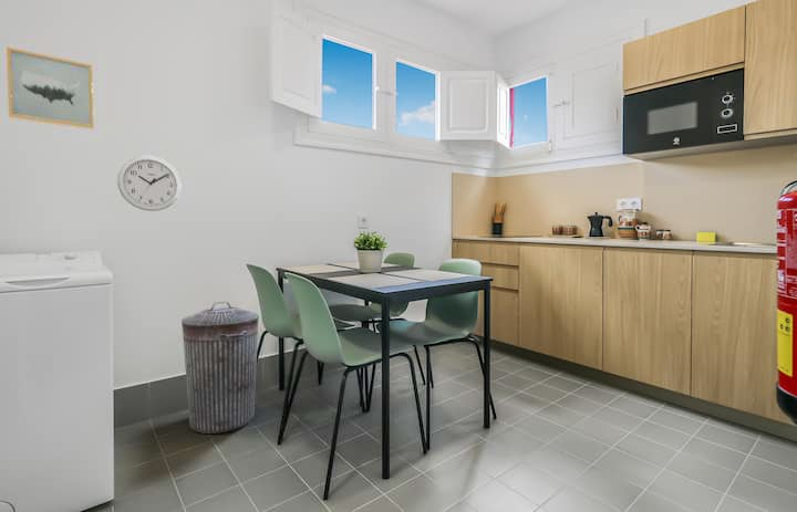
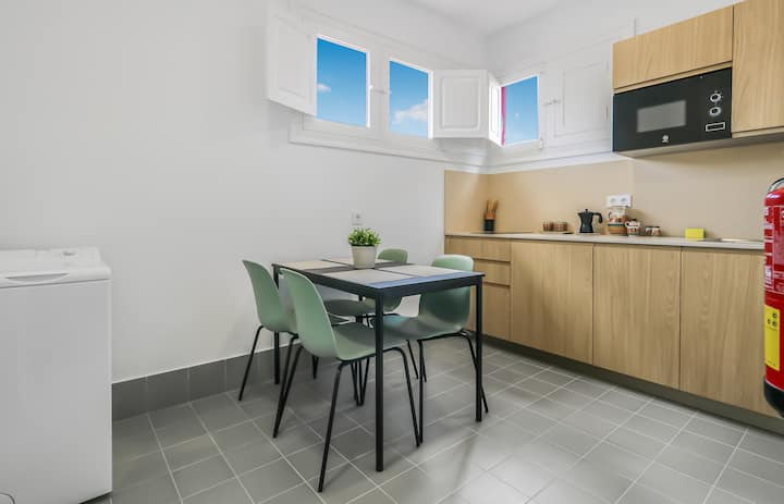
- trash can (221, 361)
- wall clock (151, 182)
- wall art (52, 90)
